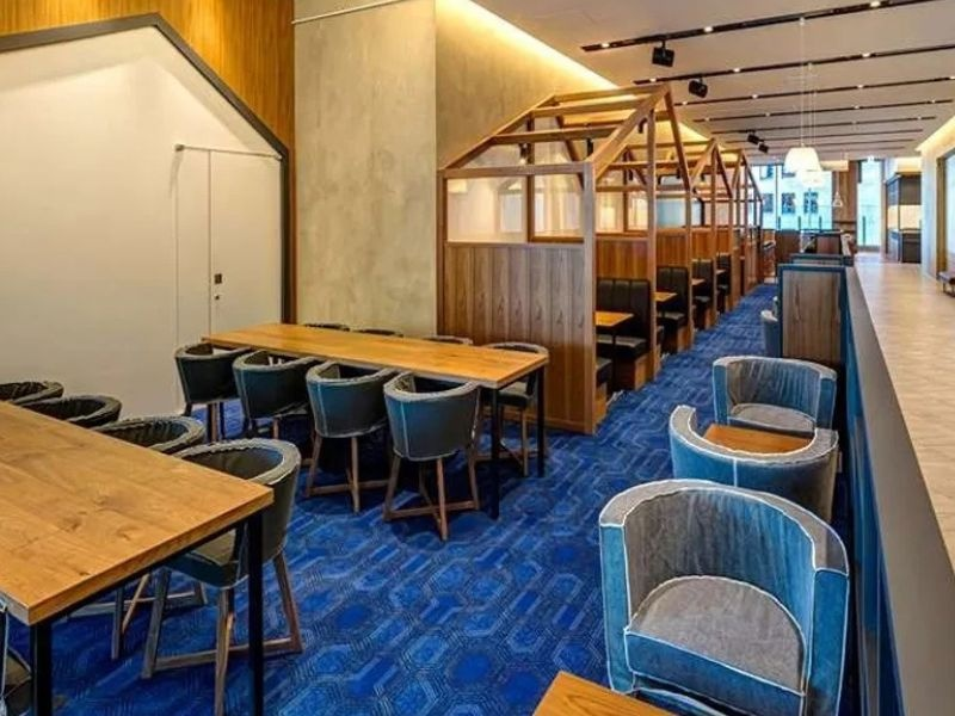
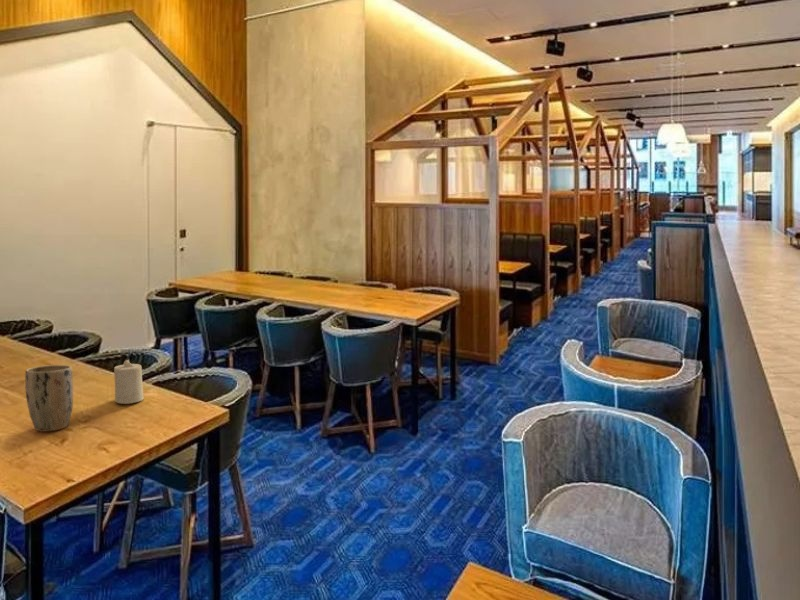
+ candle (128, 380)
+ plant pot (50, 398)
